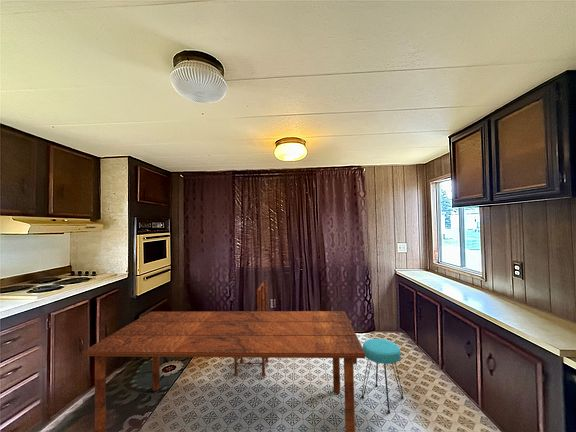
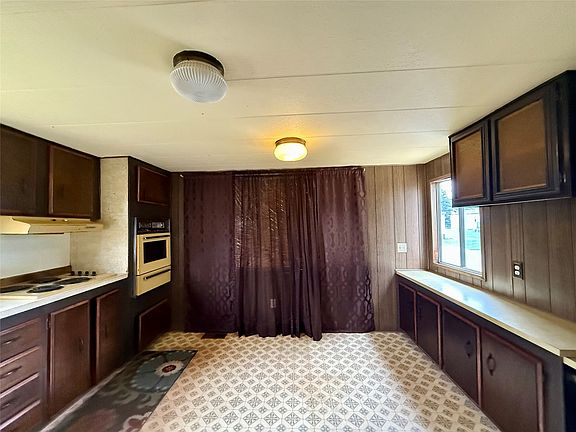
- stool (384, 370)
- dining table (241, 346)
